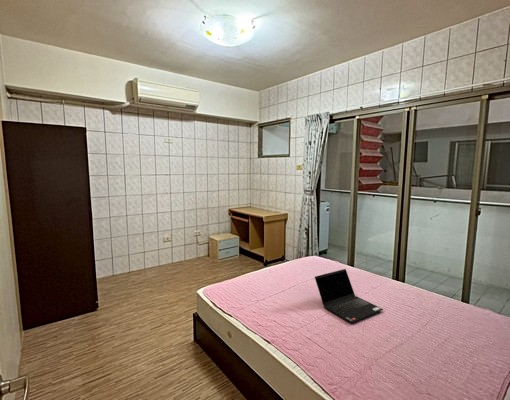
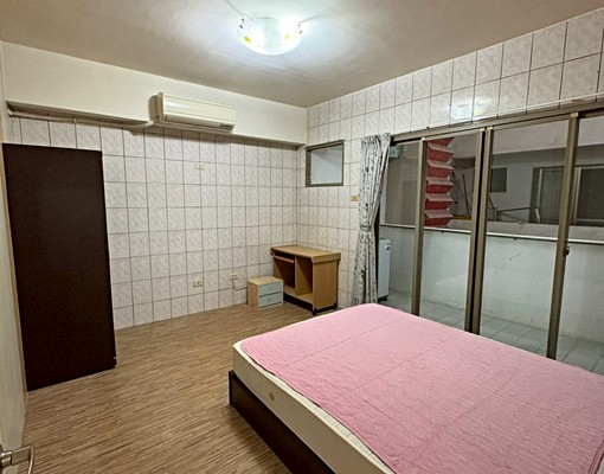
- laptop computer (348, 293)
